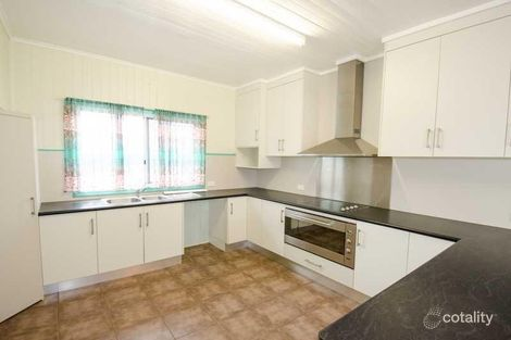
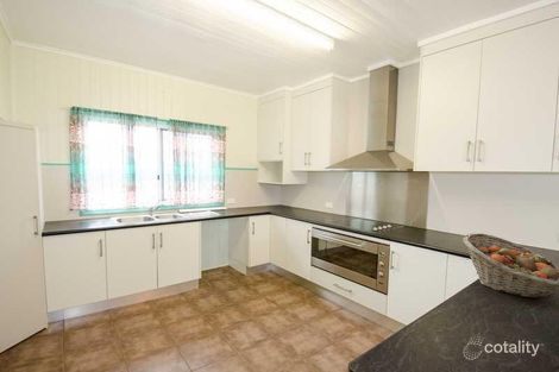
+ fruit basket (509, 261)
